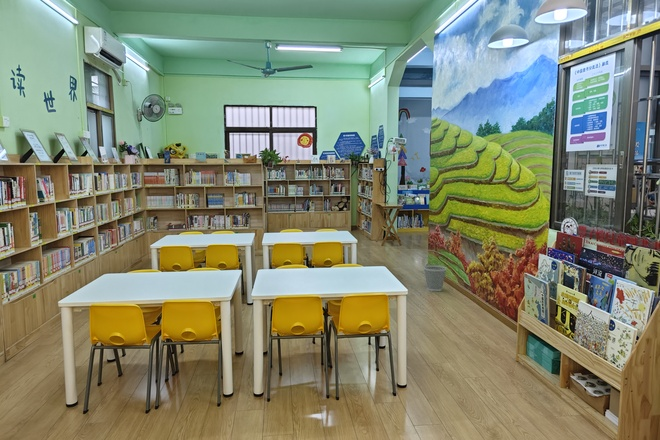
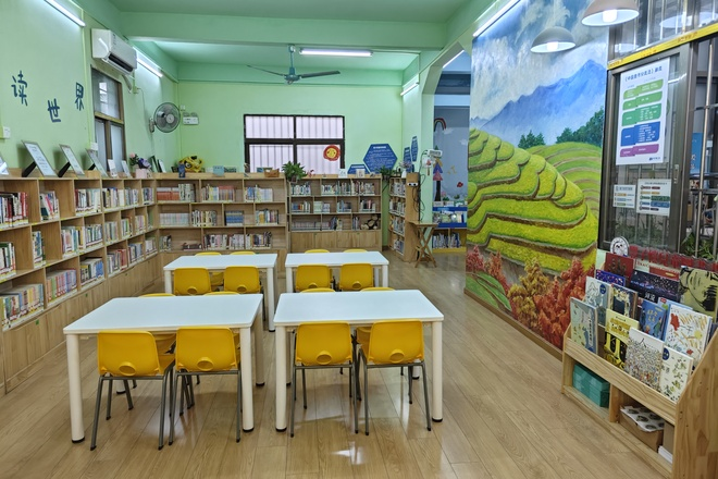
- wastebasket (434, 278)
